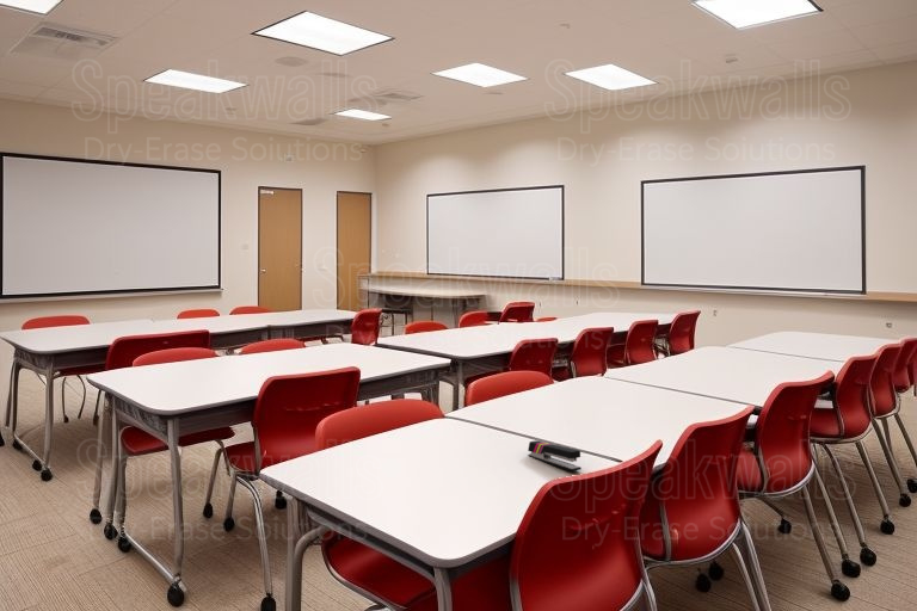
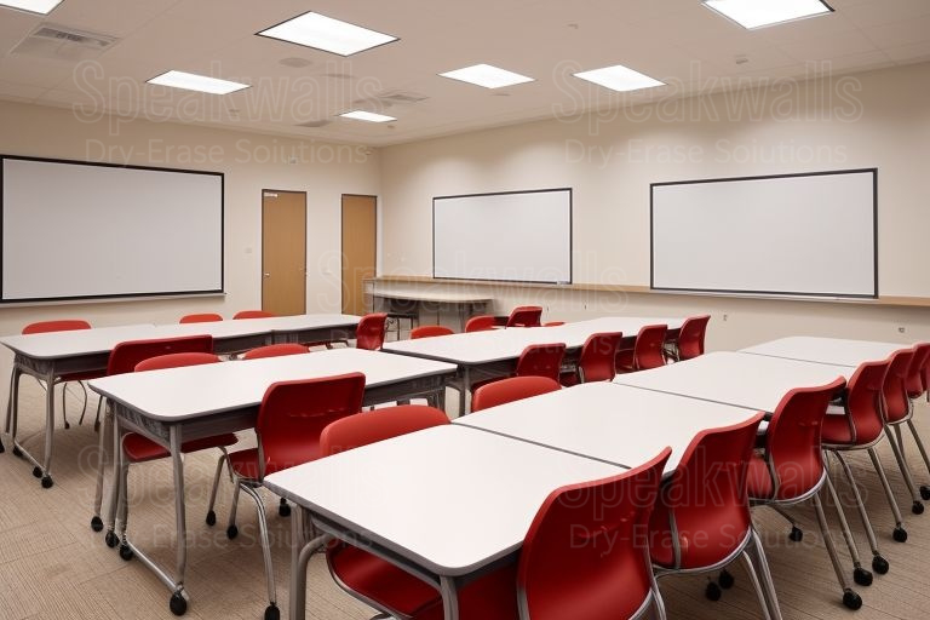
- stapler (553, 453)
